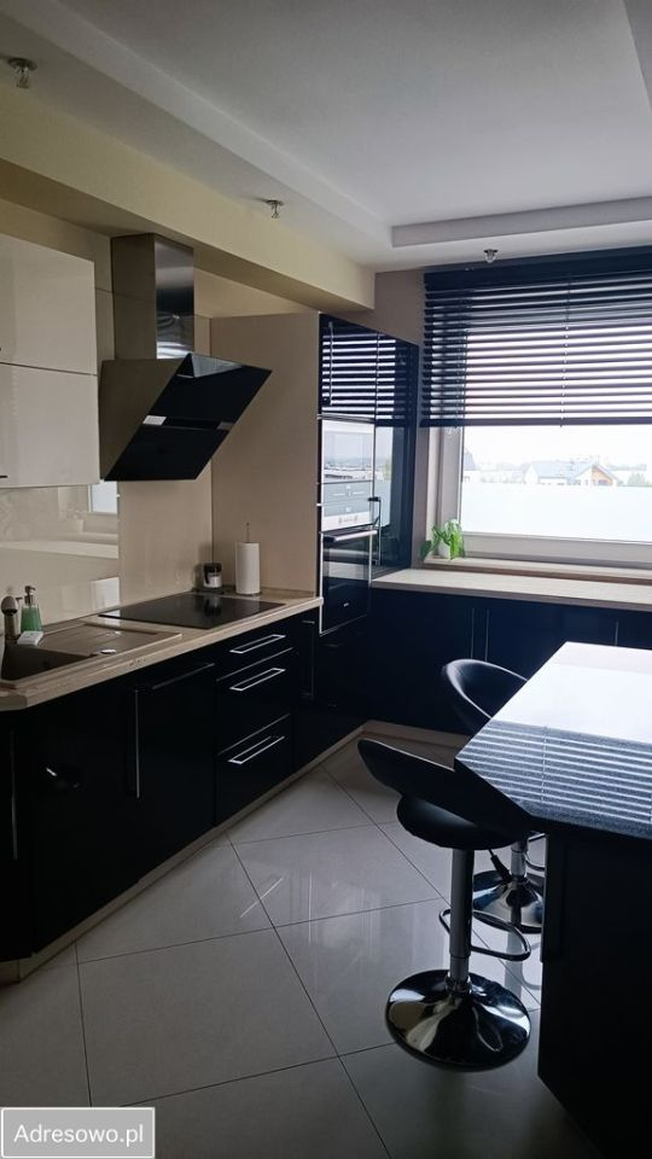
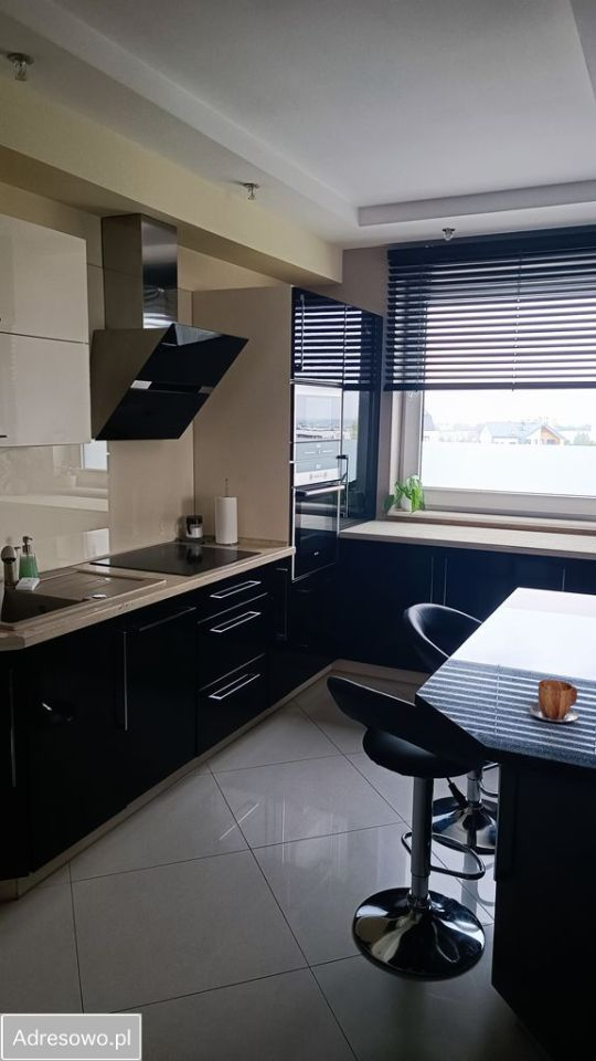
+ mug (555, 700)
